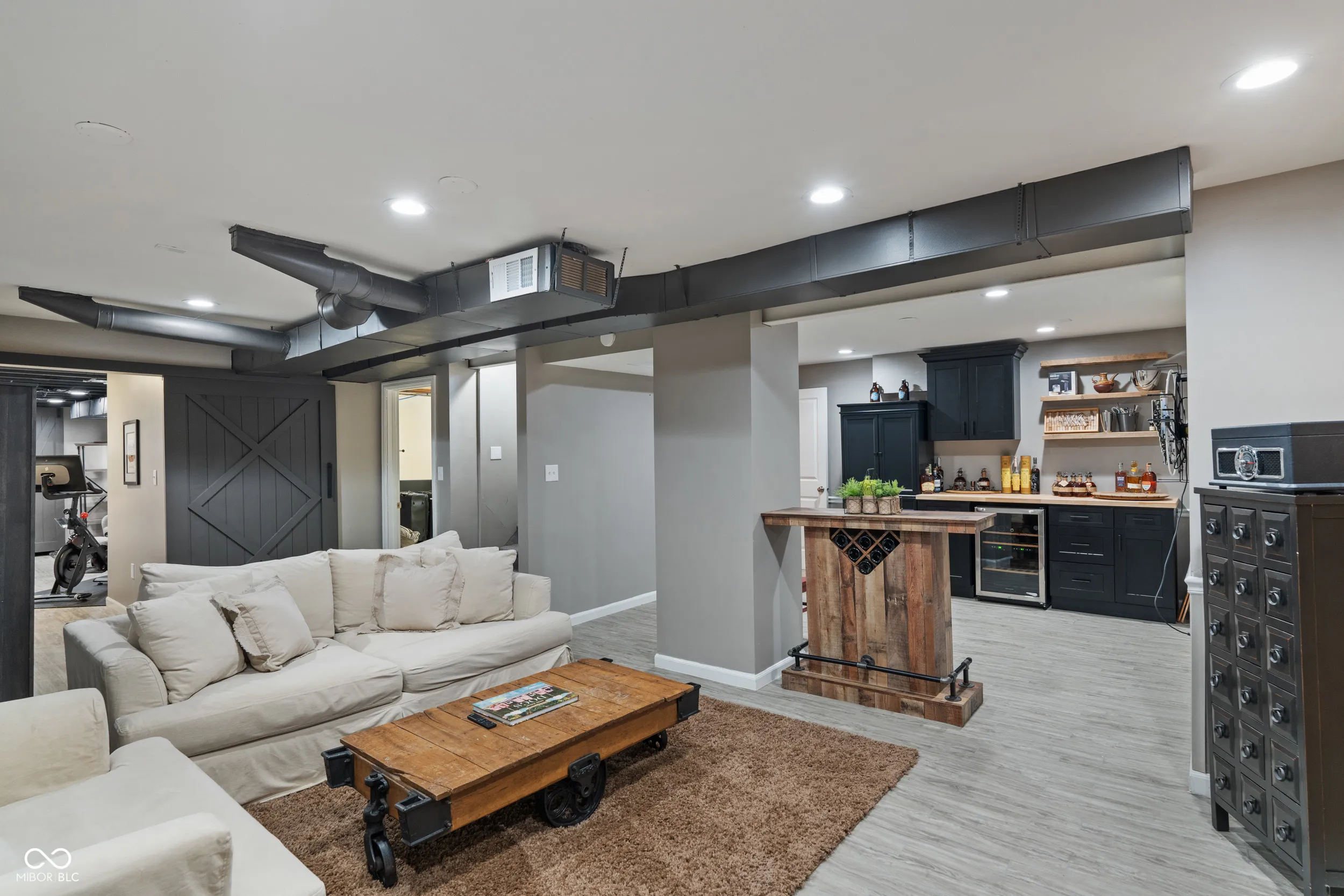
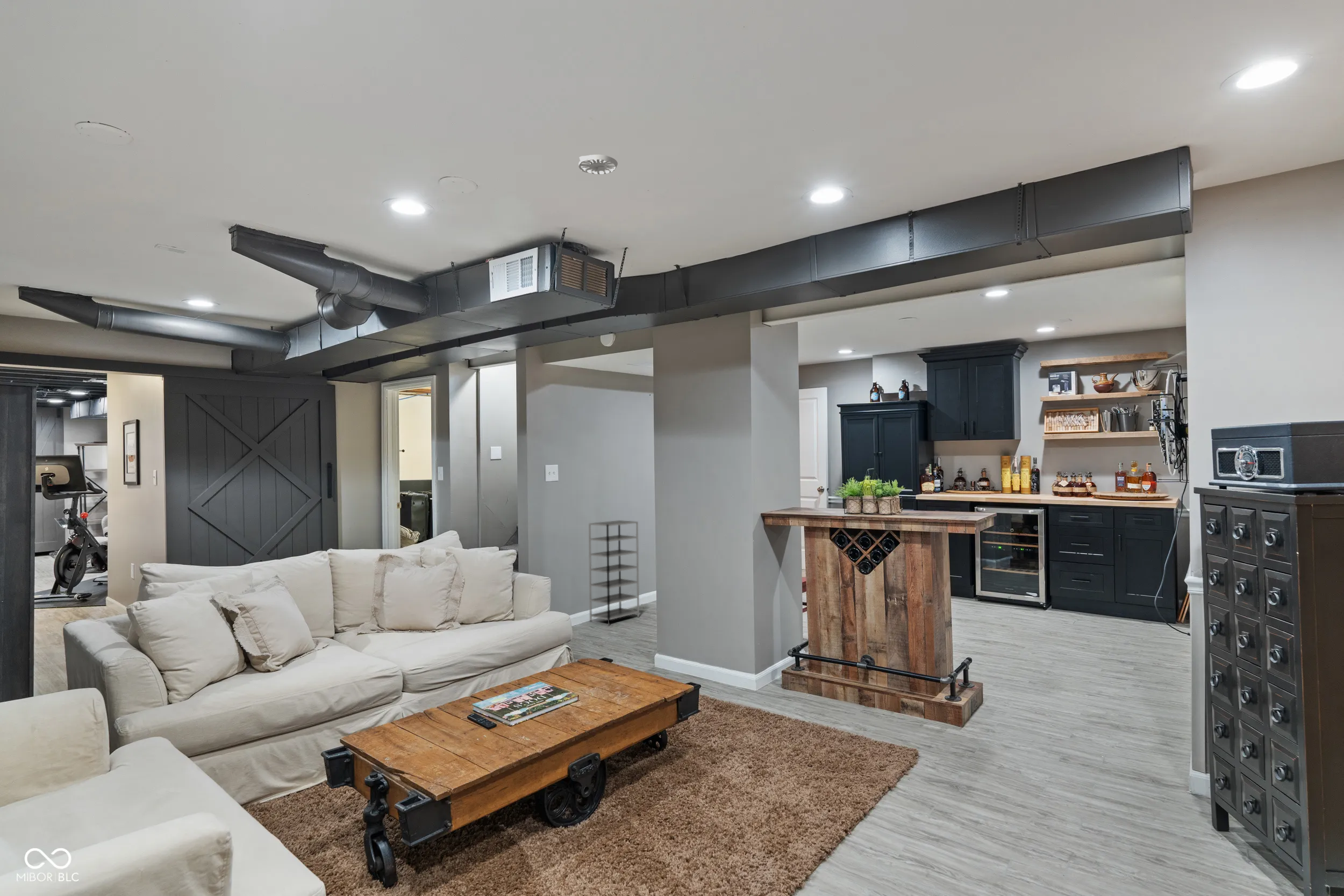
+ smoke detector (598, 166)
+ shelving unit (614, 571)
